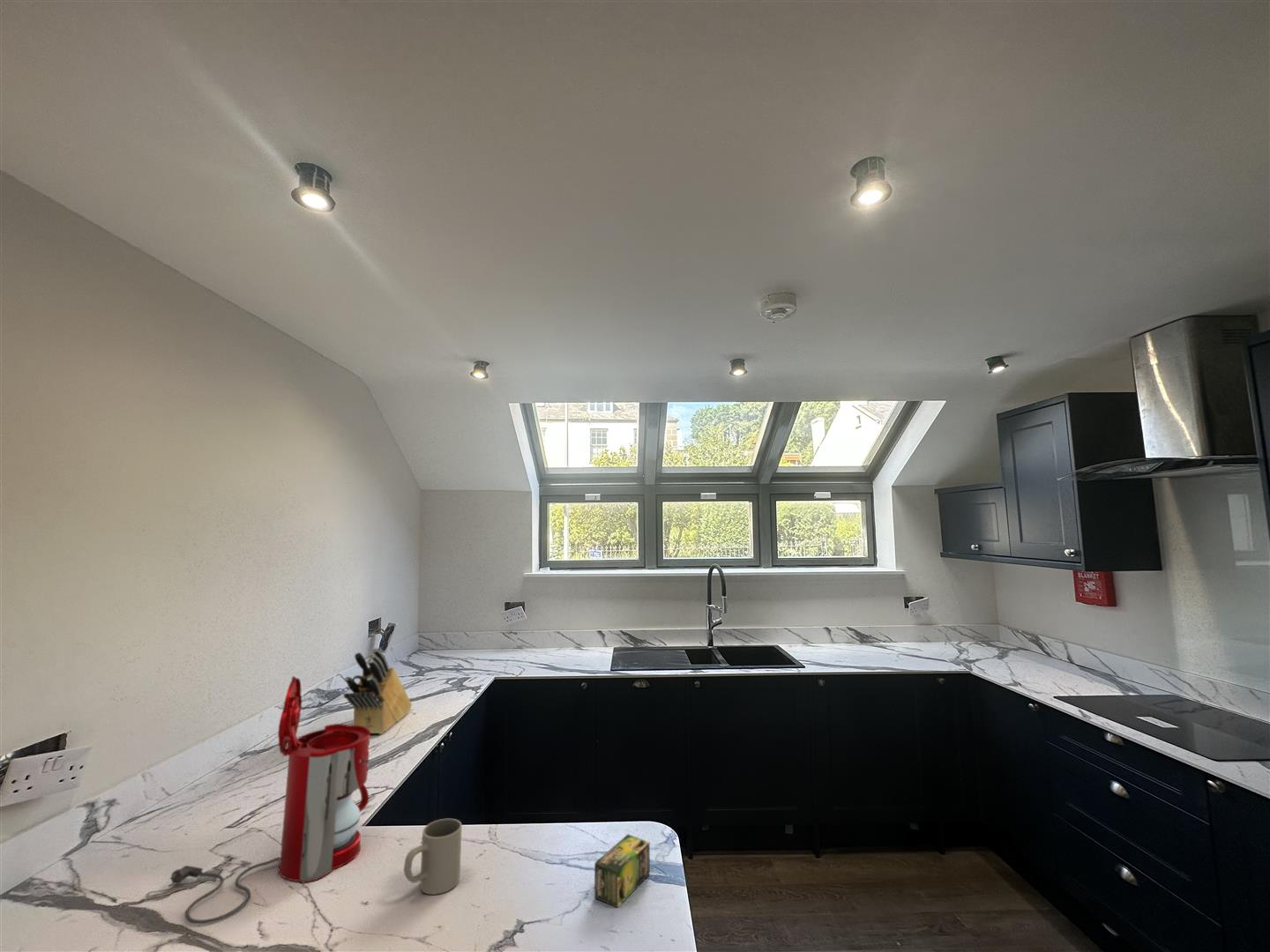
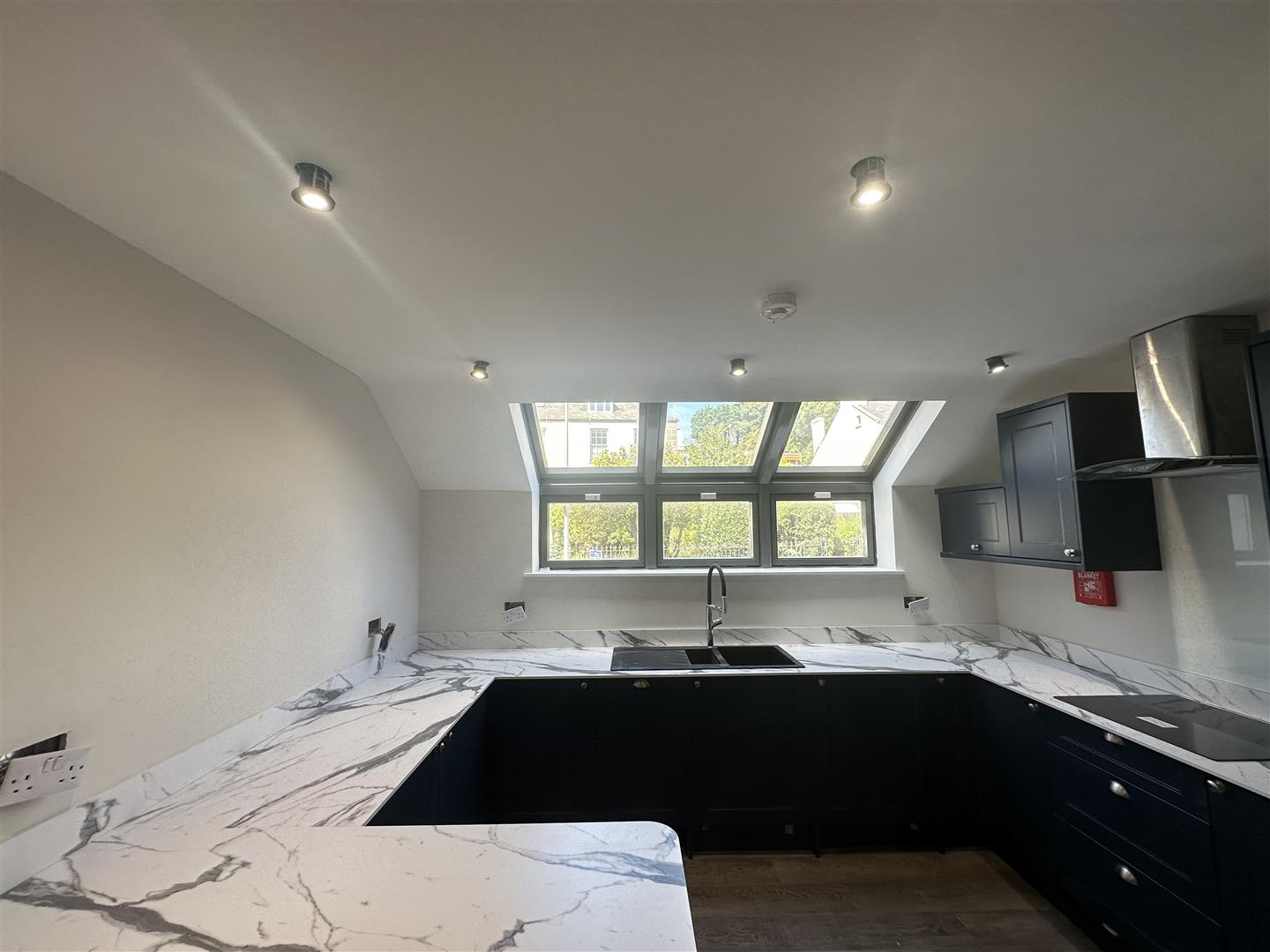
- tea box (623, 868)
- coffee maker (287, 777)
- mug (431, 859)
- knife block (380, 684)
